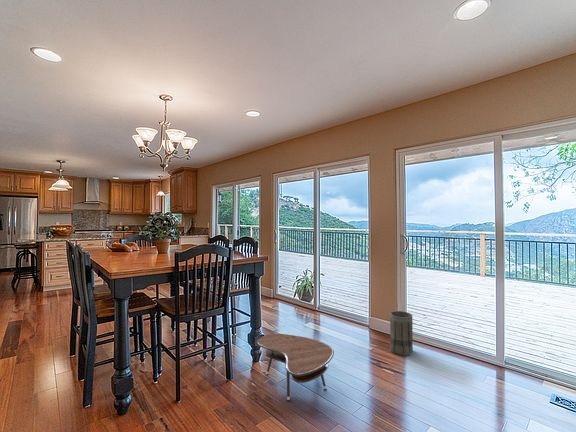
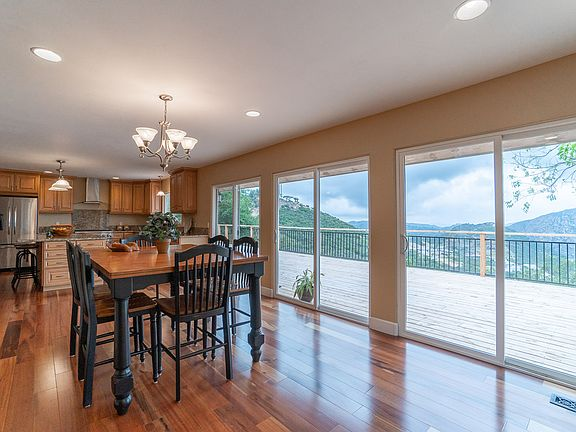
- side table (292, 372)
- basket (401, 332)
